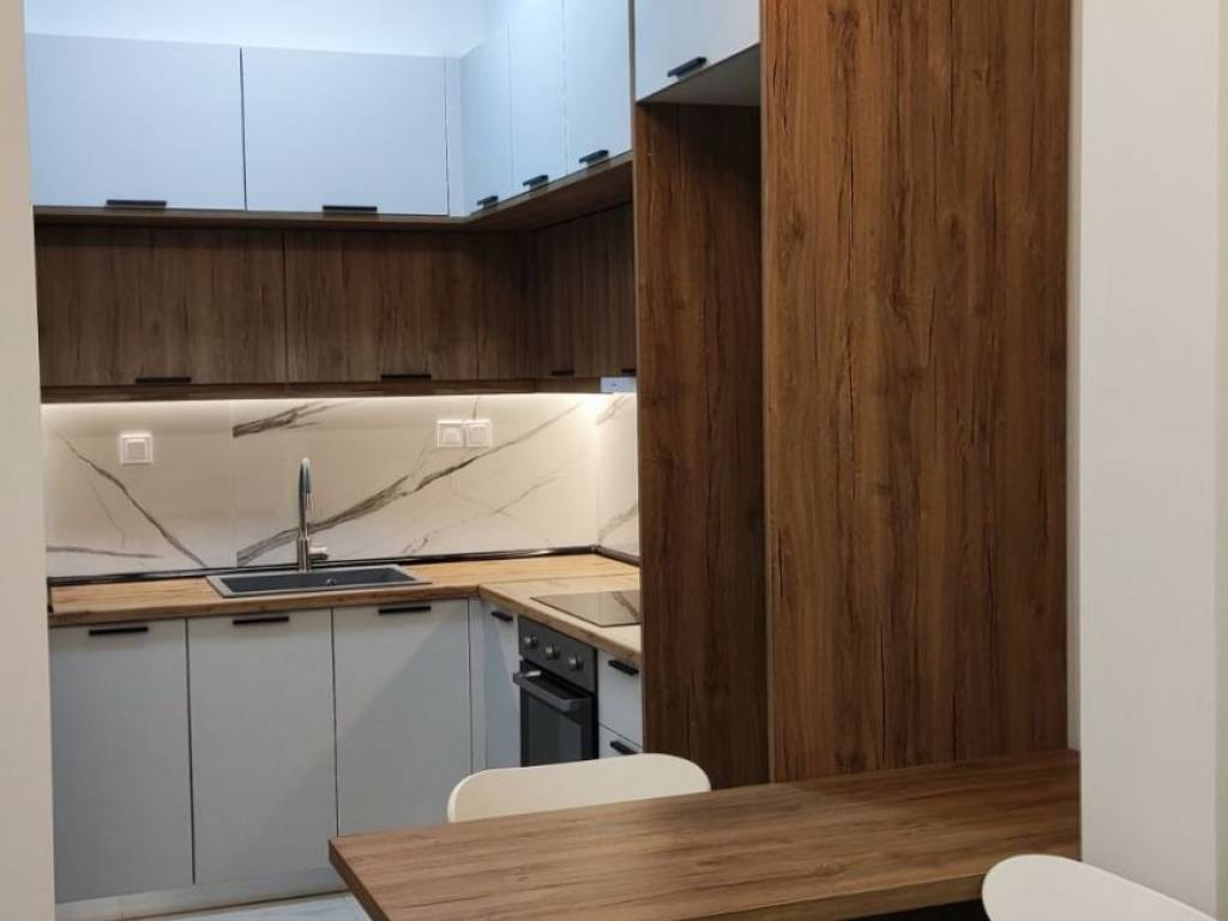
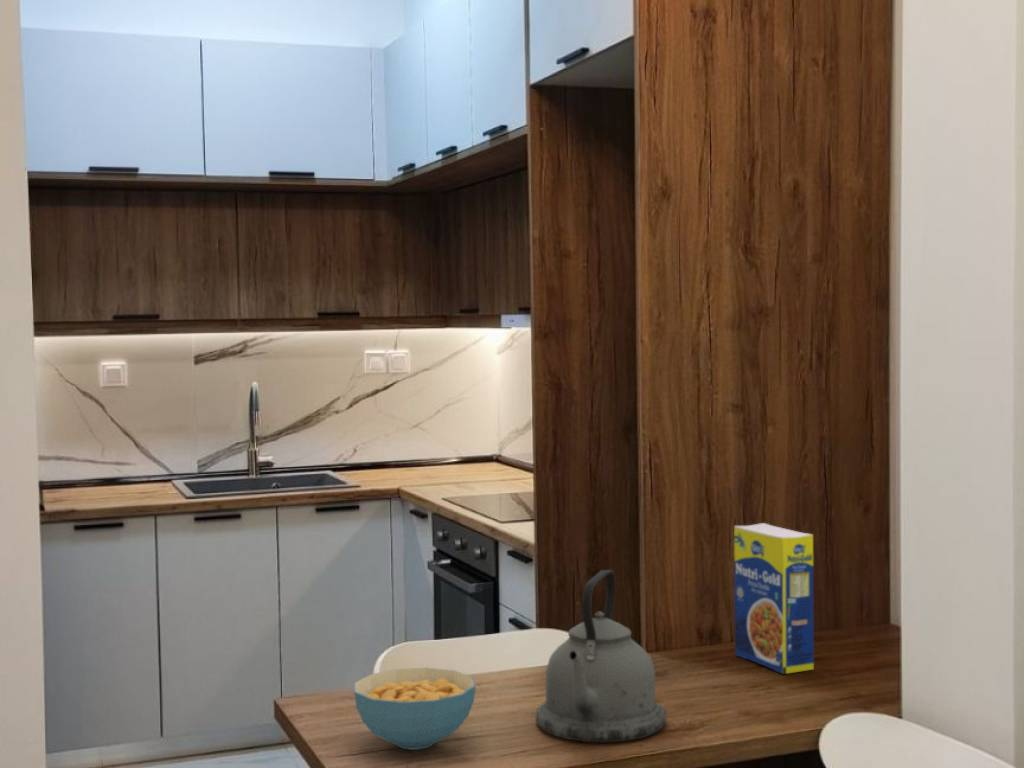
+ cereal bowl (414, 713)
+ legume (773, 596)
+ kettle (601, 651)
